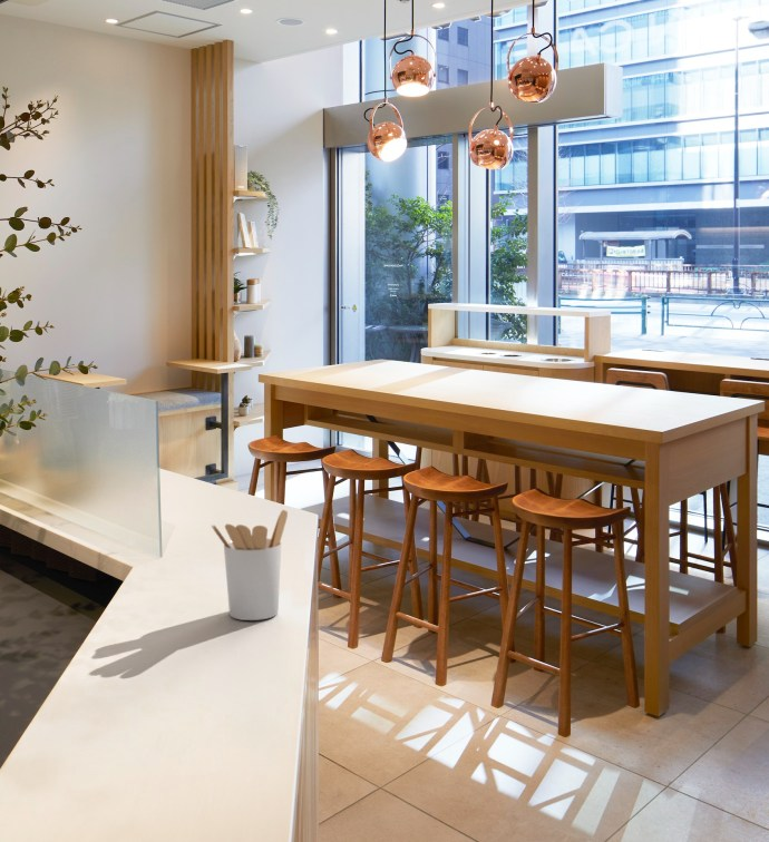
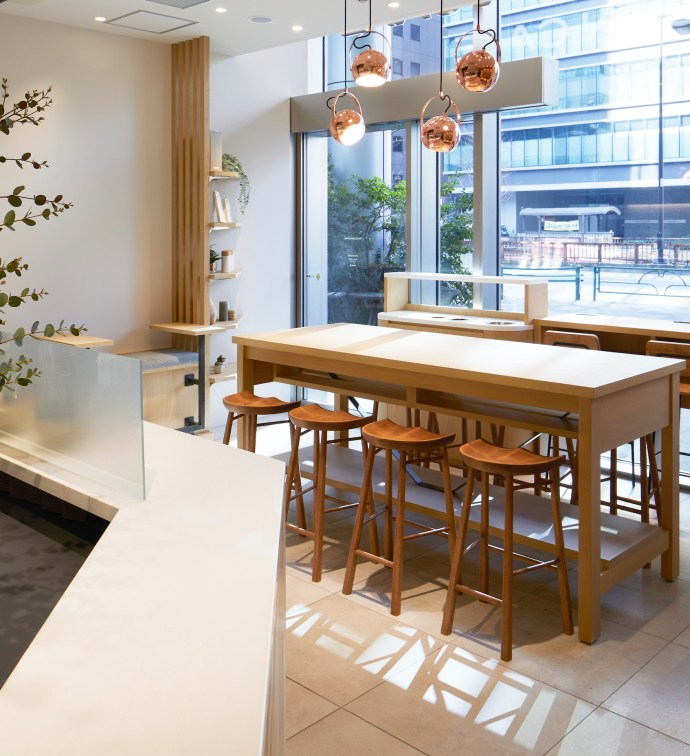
- utensil holder (251, 565)
